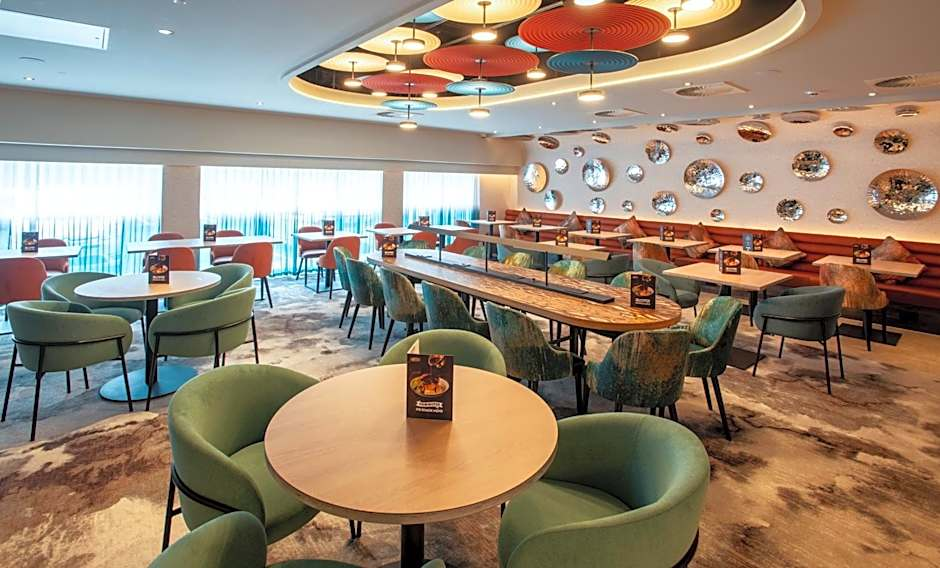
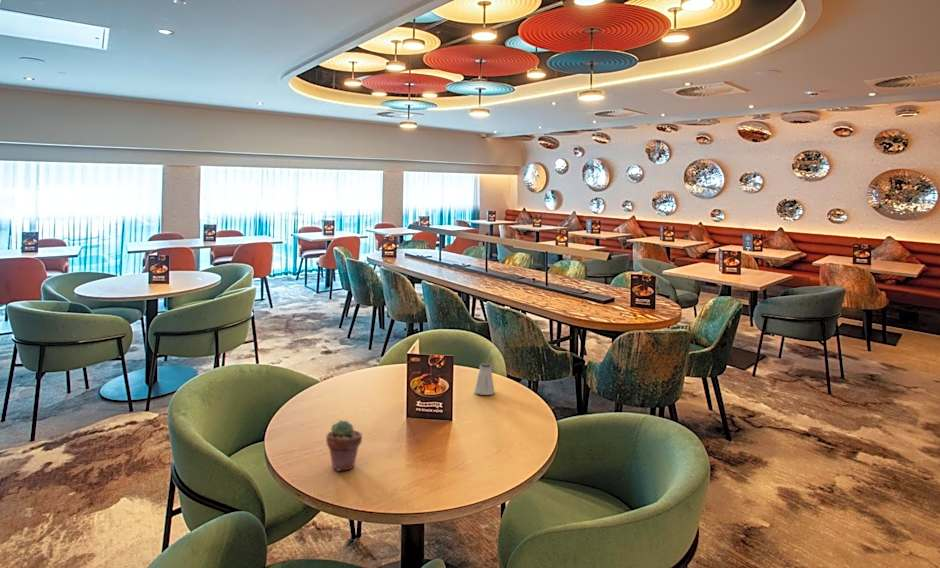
+ saltshaker (485, 378)
+ potted succulent (344, 443)
